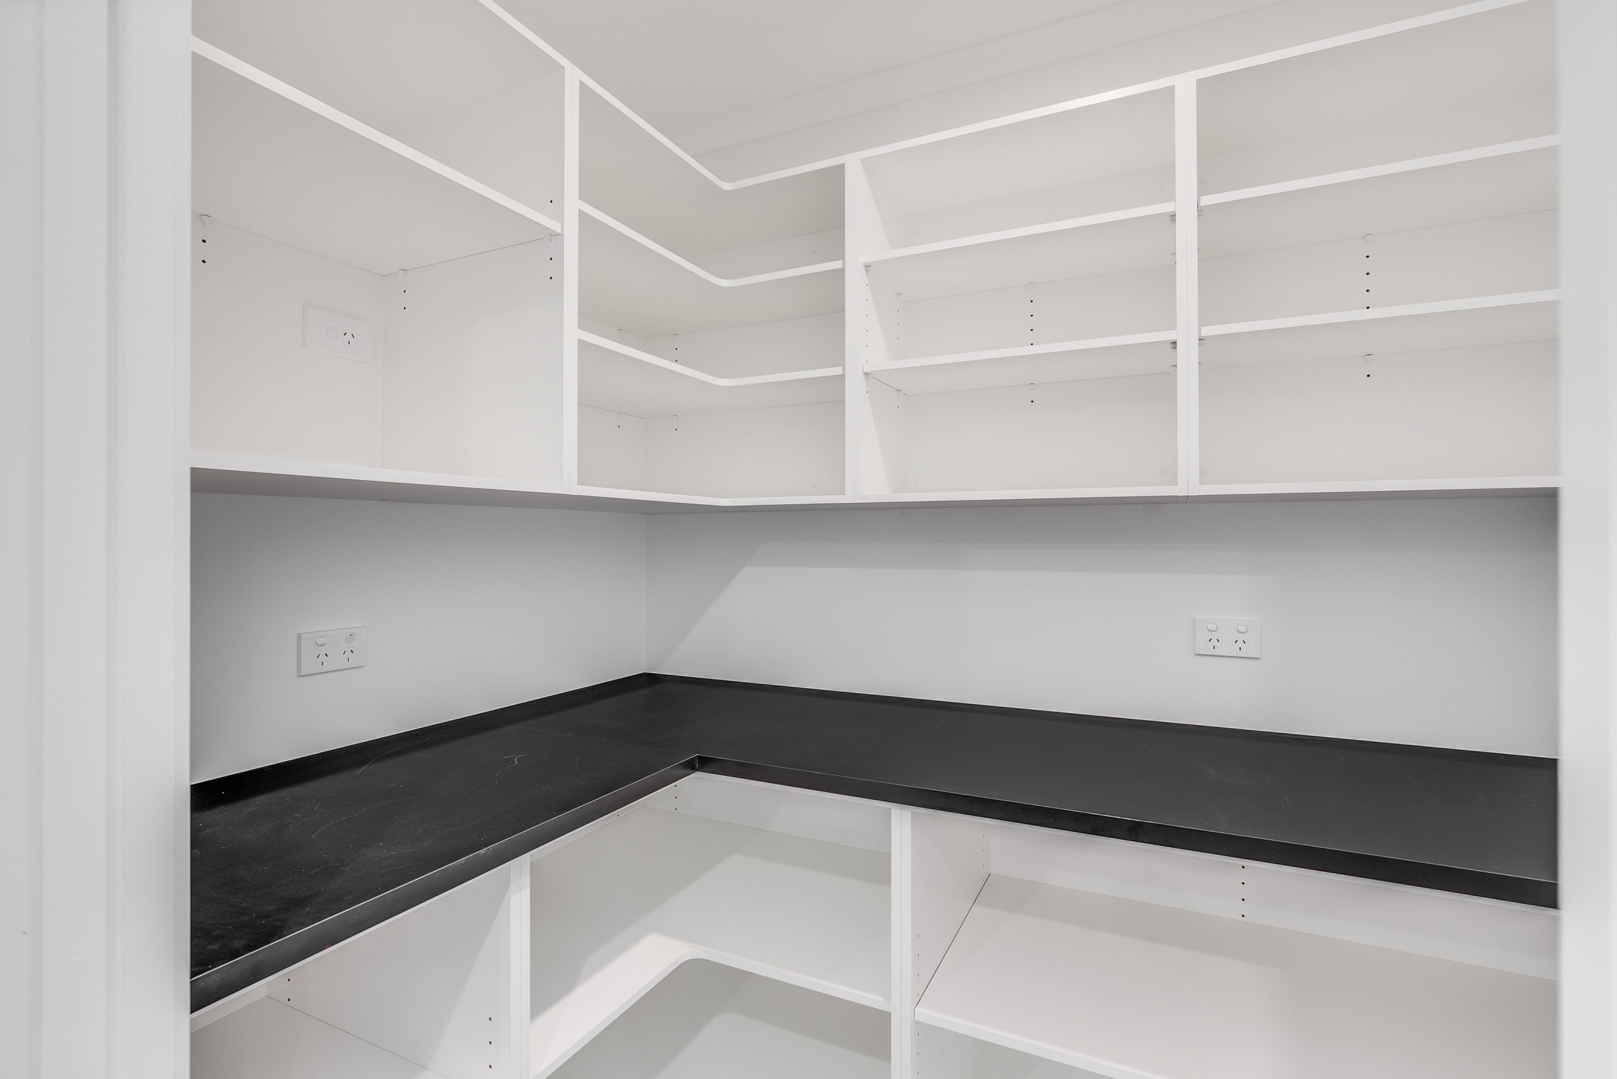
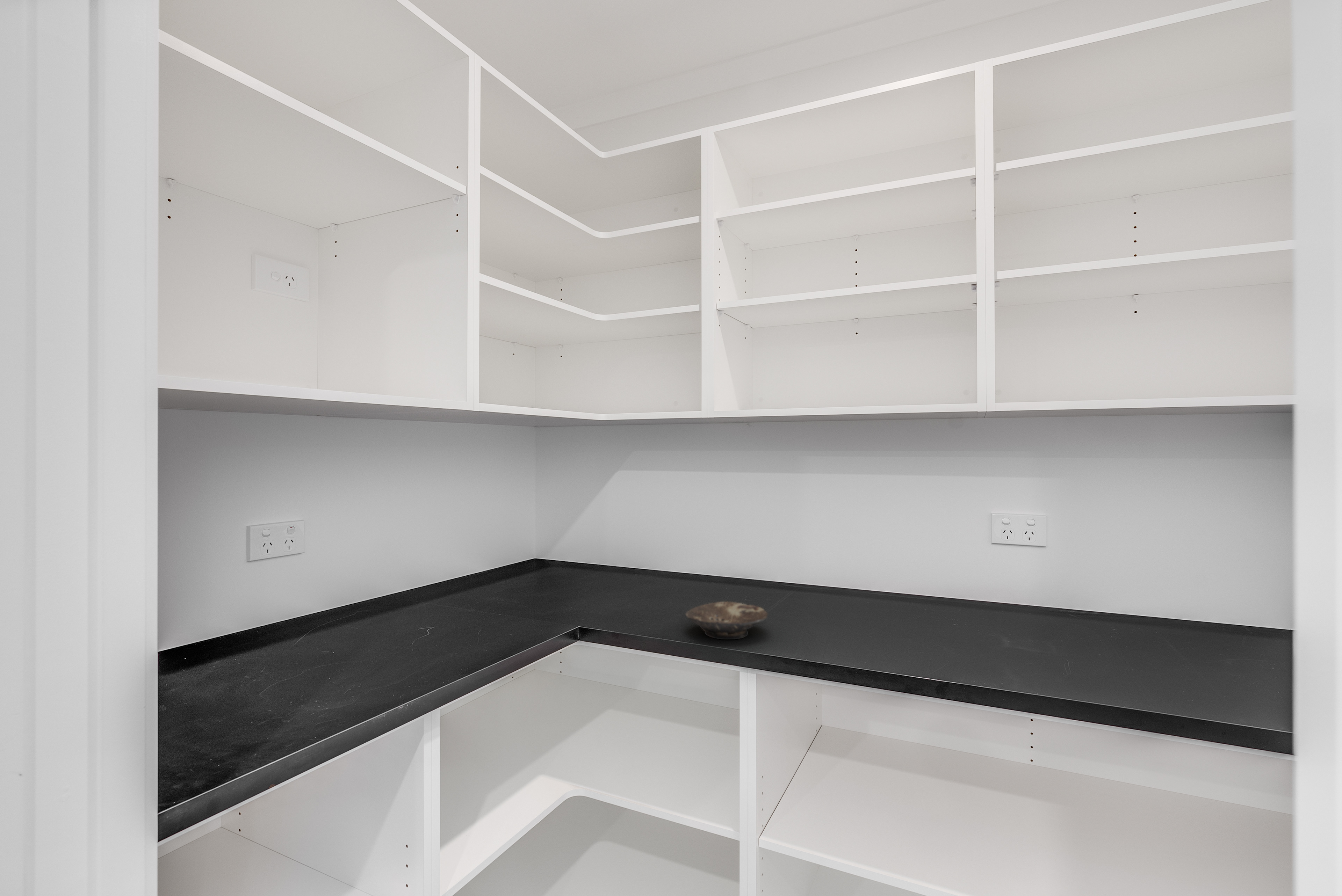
+ bowl (726, 622)
